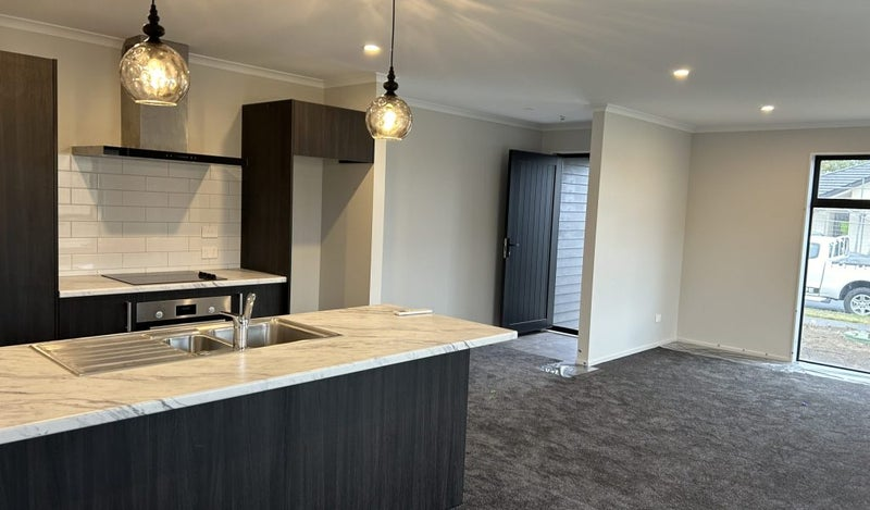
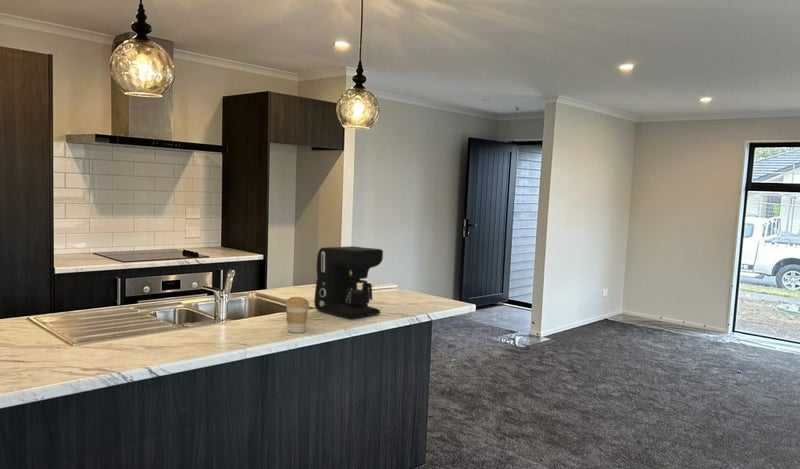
+ coffee maker (349, 280)
+ coffee cup (297, 314)
